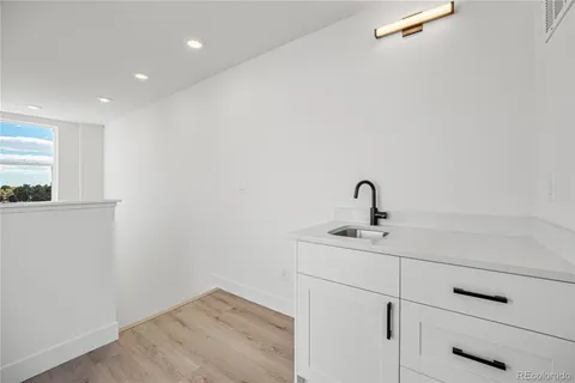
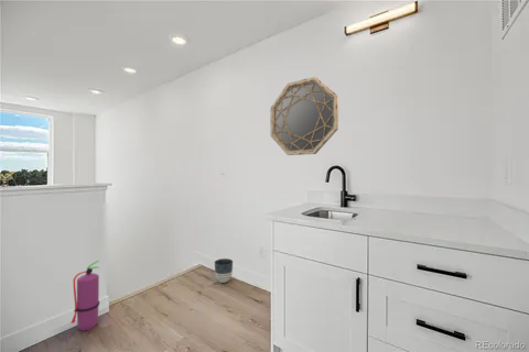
+ planter (223, 271)
+ fire extinguisher (85, 295)
+ home mirror (301, 117)
